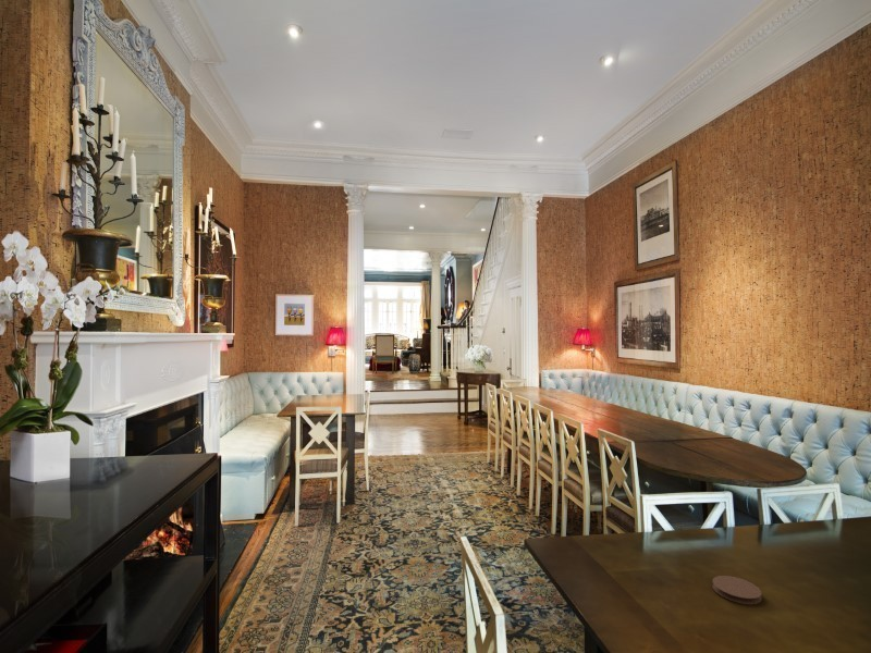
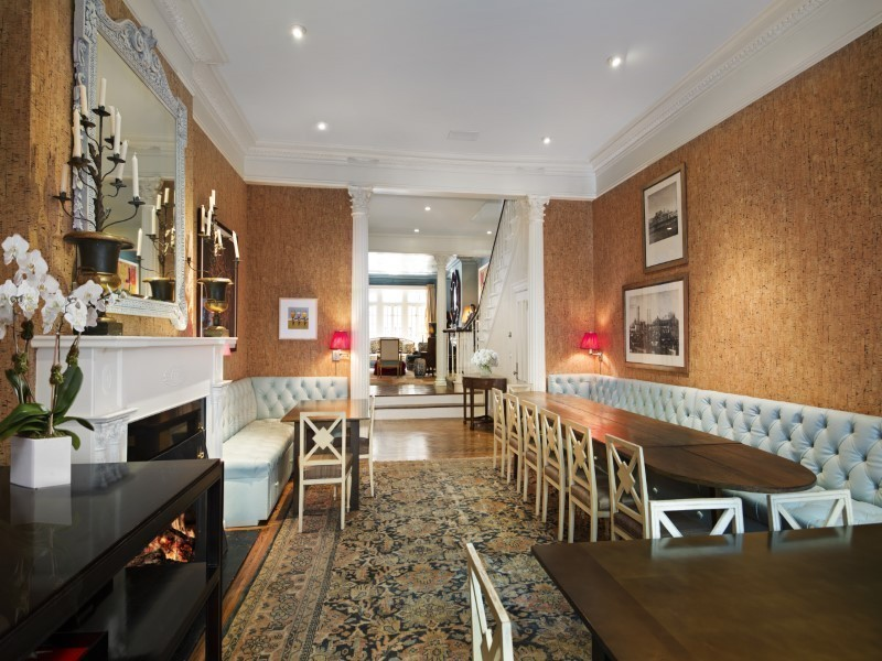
- coaster (736, 589)
